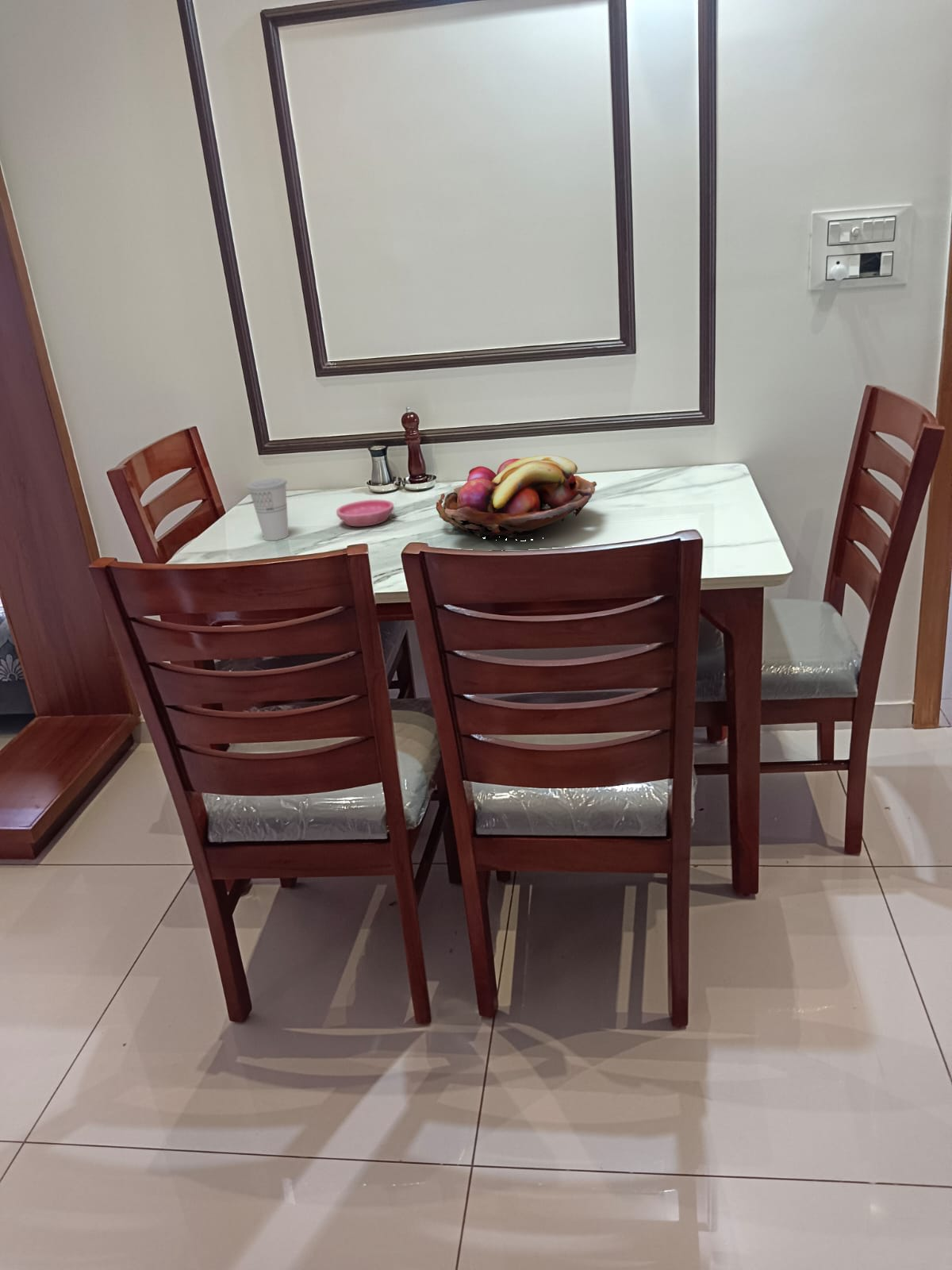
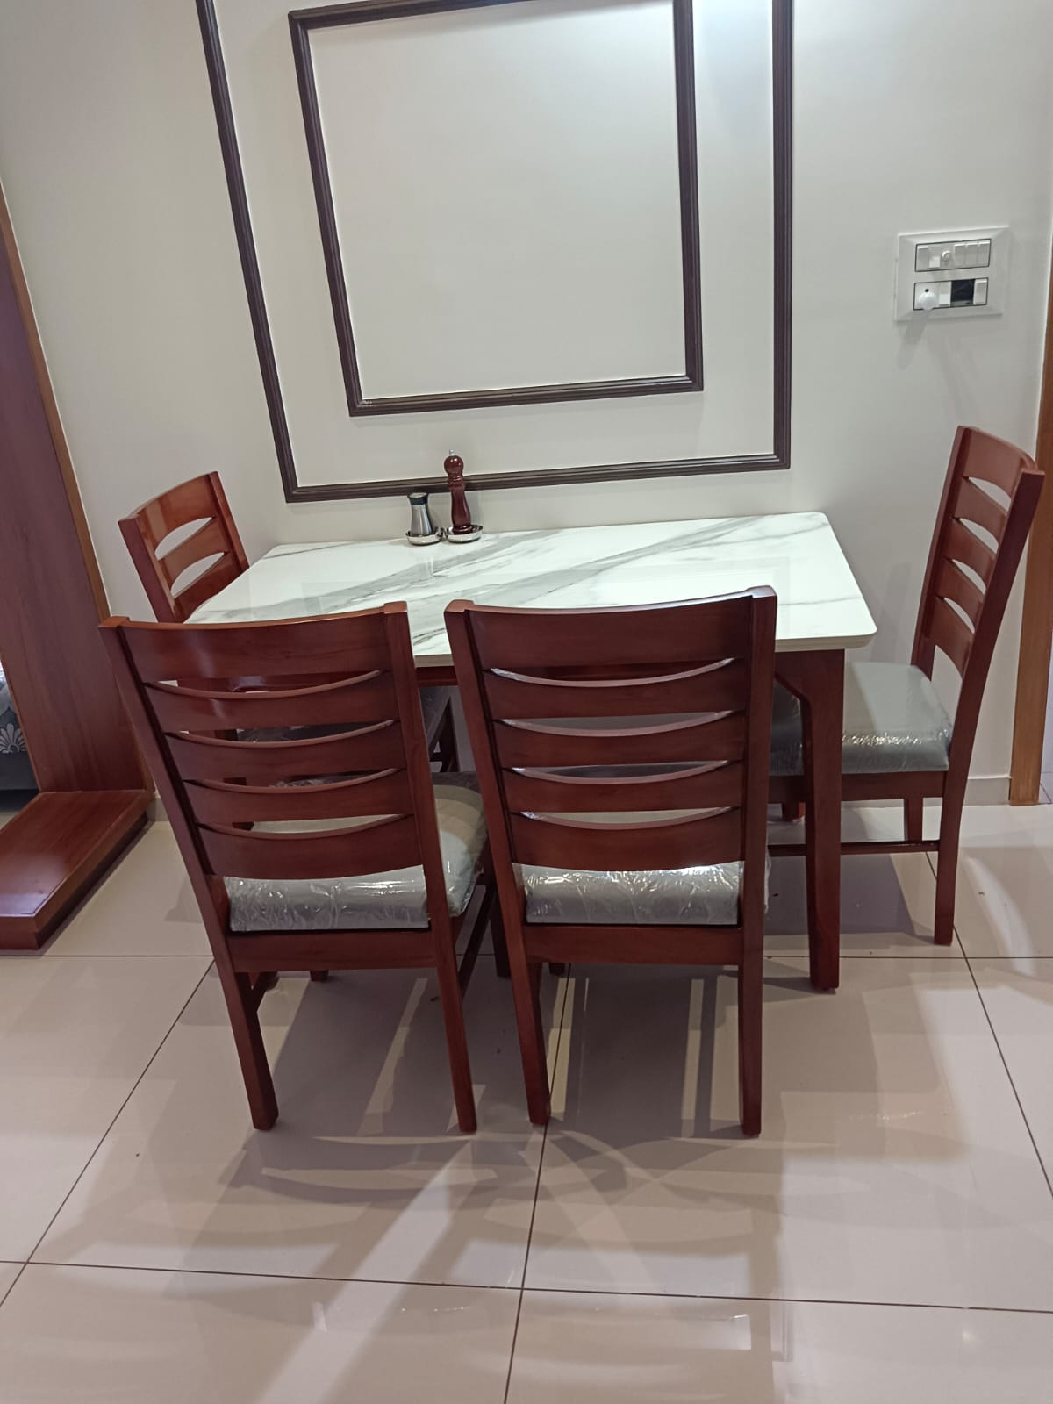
- cup (271, 510)
- saucer (366, 514)
- fruit basket (515, 493)
